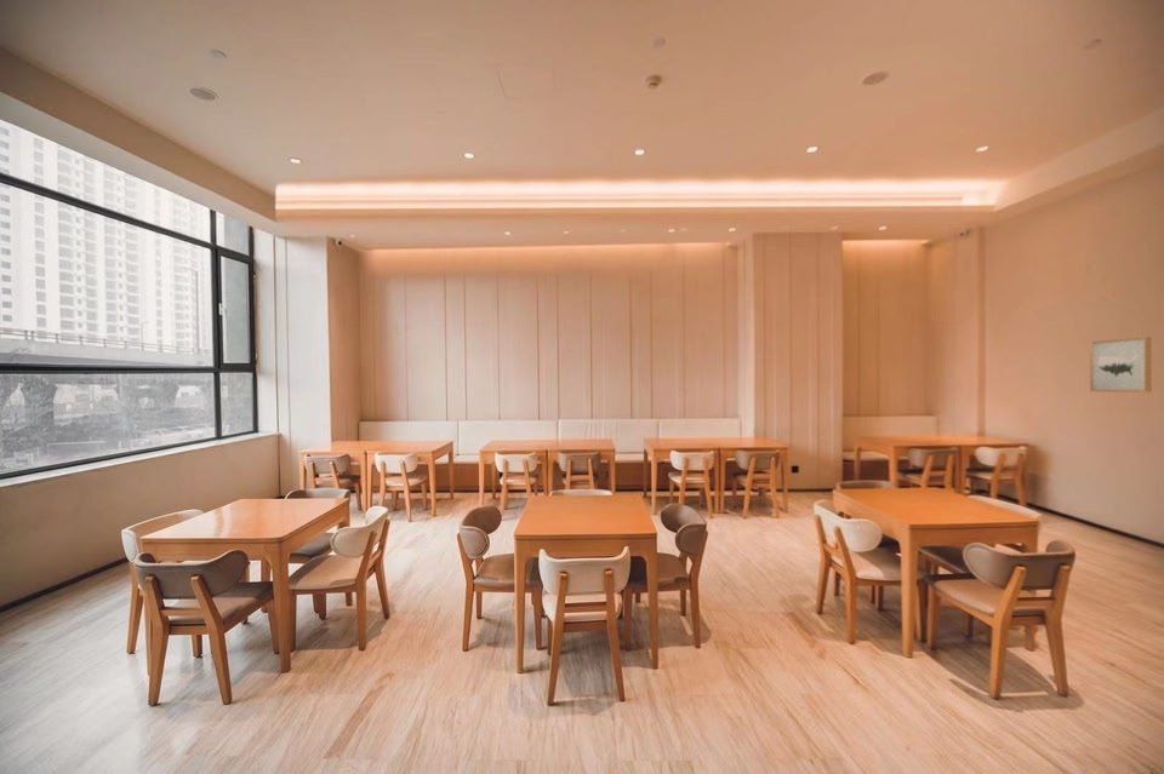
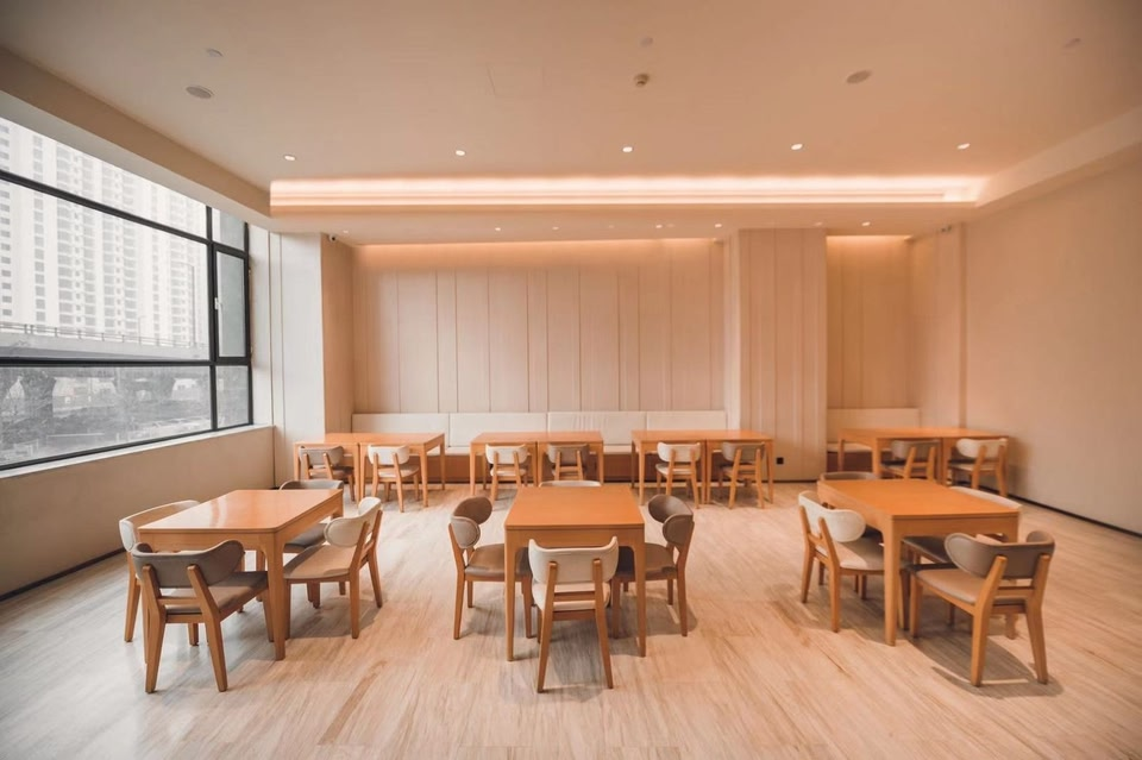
- wall art (1118, 365)
